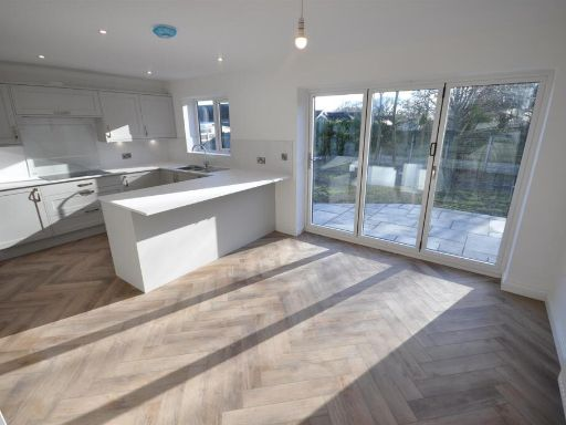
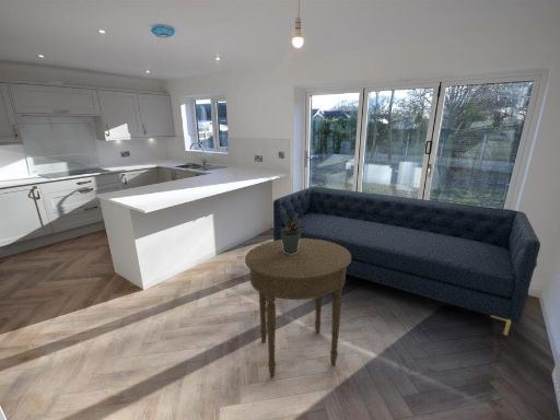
+ sofa (384, 241)
+ side table (298, 299)
+ potted plant (293, 233)
